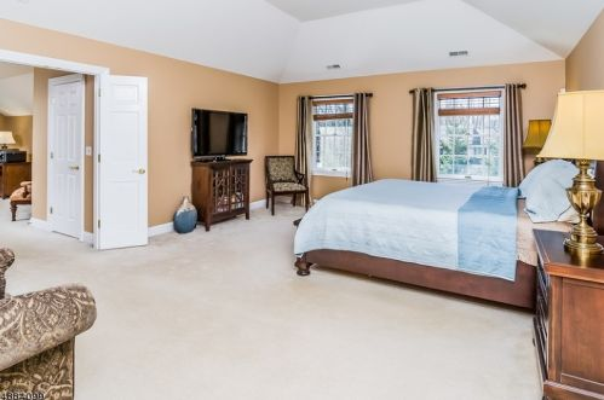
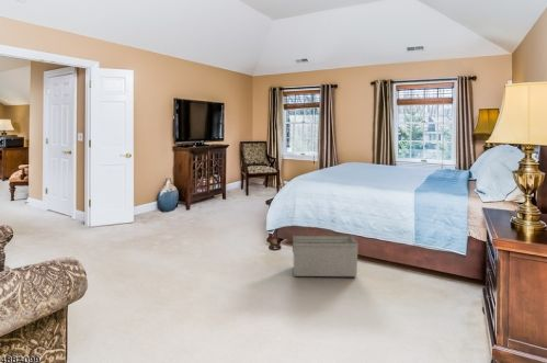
+ storage bin (323, 254)
